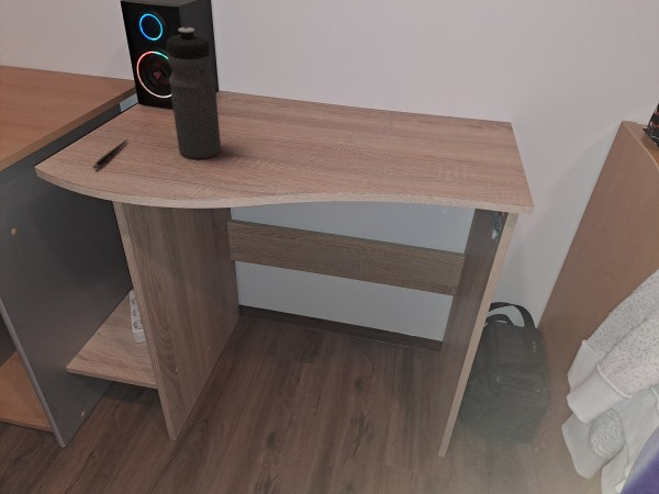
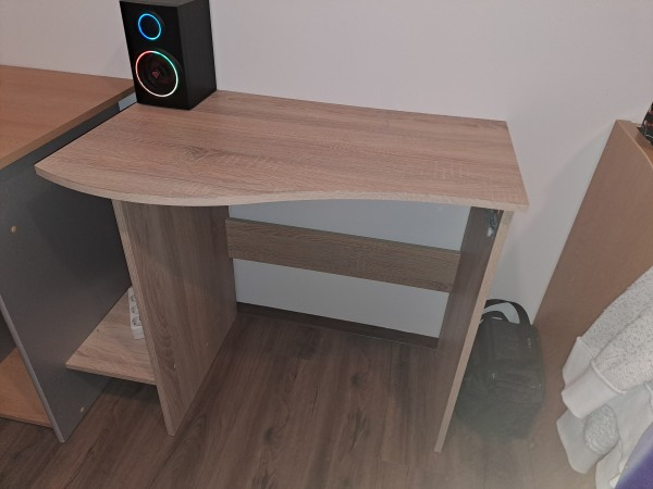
- water bottle (193, 93)
- pen (111, 153)
